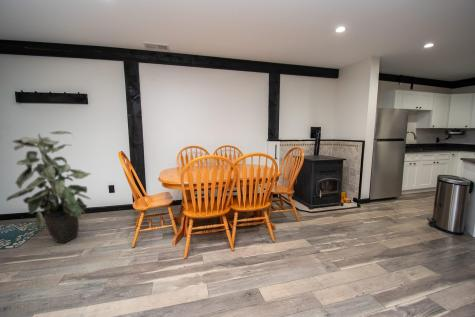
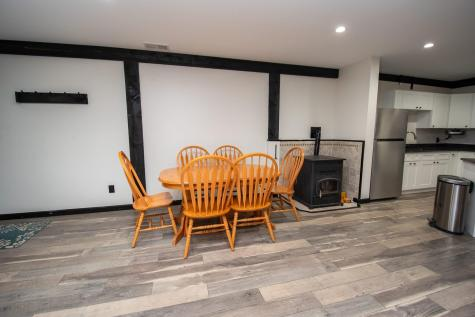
- indoor plant (57, 188)
